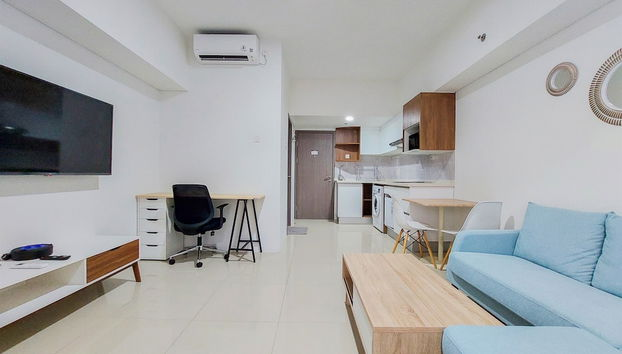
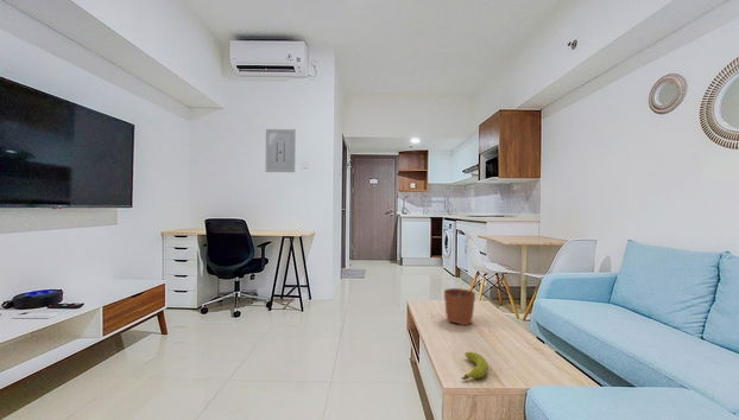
+ plant pot (459, 299)
+ fruit (472, 361)
+ wall art (280, 151)
